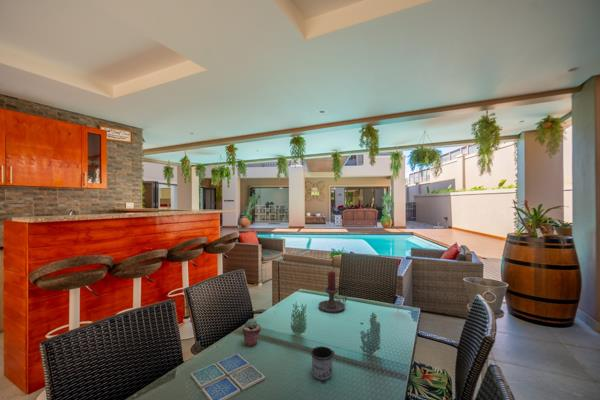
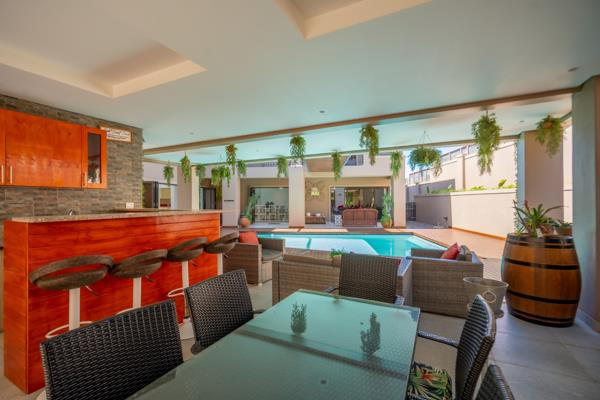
- mug (324, 361)
- candle holder (334, 288)
- drink coaster (227, 375)
- potted succulent (251, 331)
